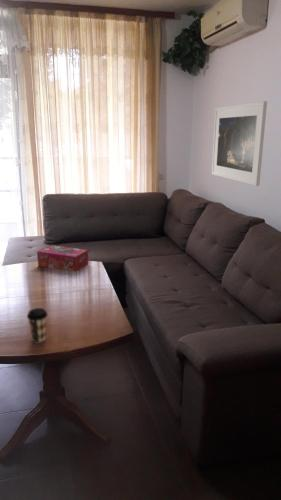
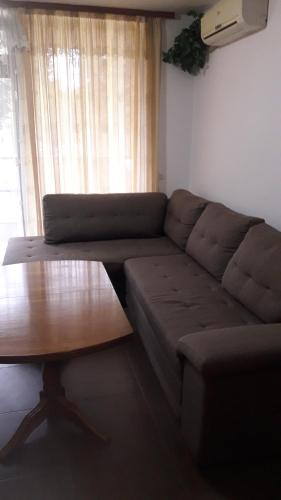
- tissue box (63, 257)
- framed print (235, 143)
- coffee cup (38, 325)
